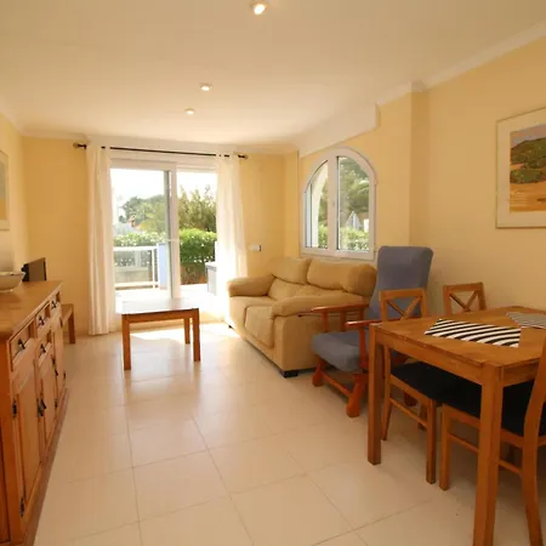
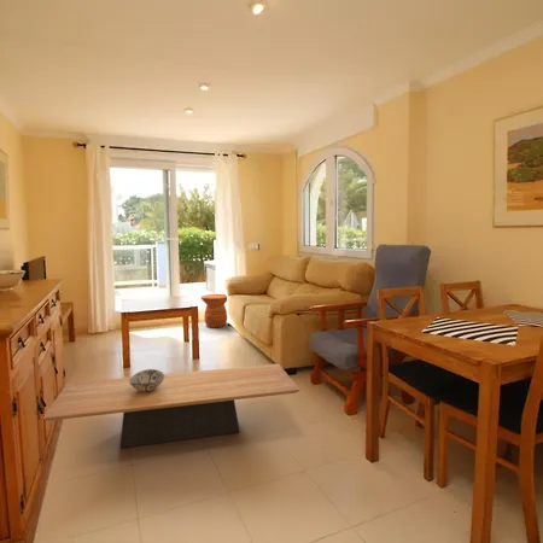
+ side table (215, 310)
+ coffee table (180, 408)
+ decorative bowl (146, 381)
